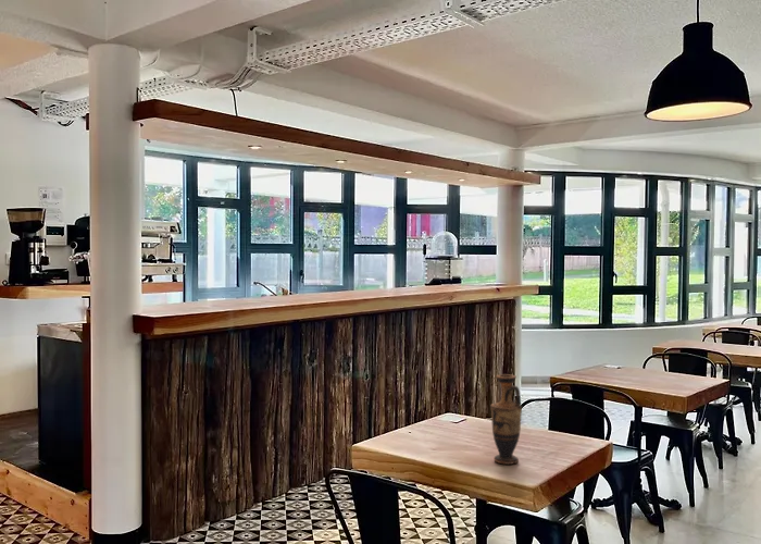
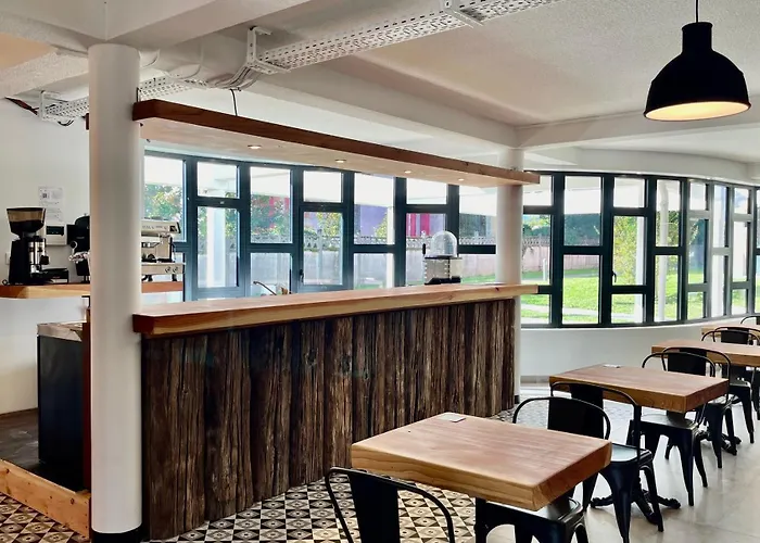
- vase (506, 418)
